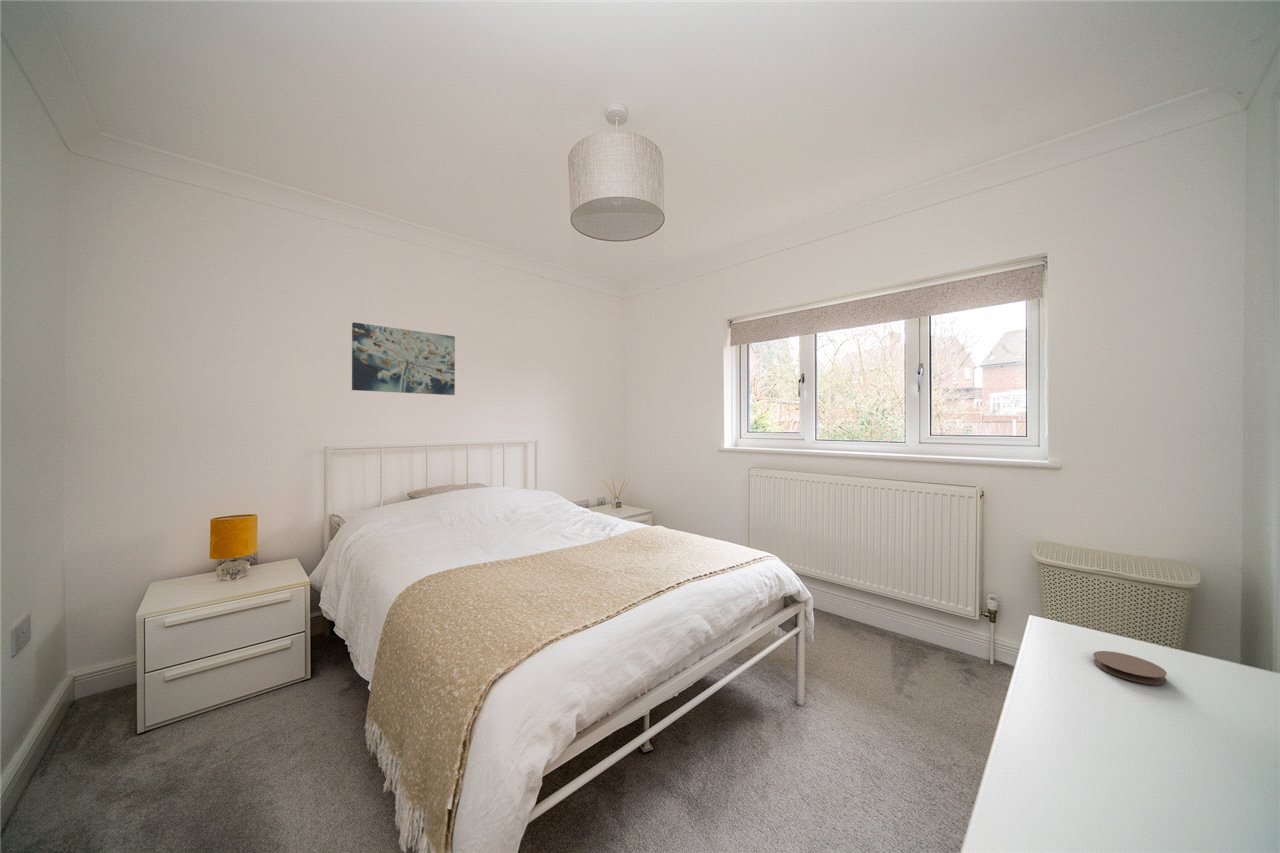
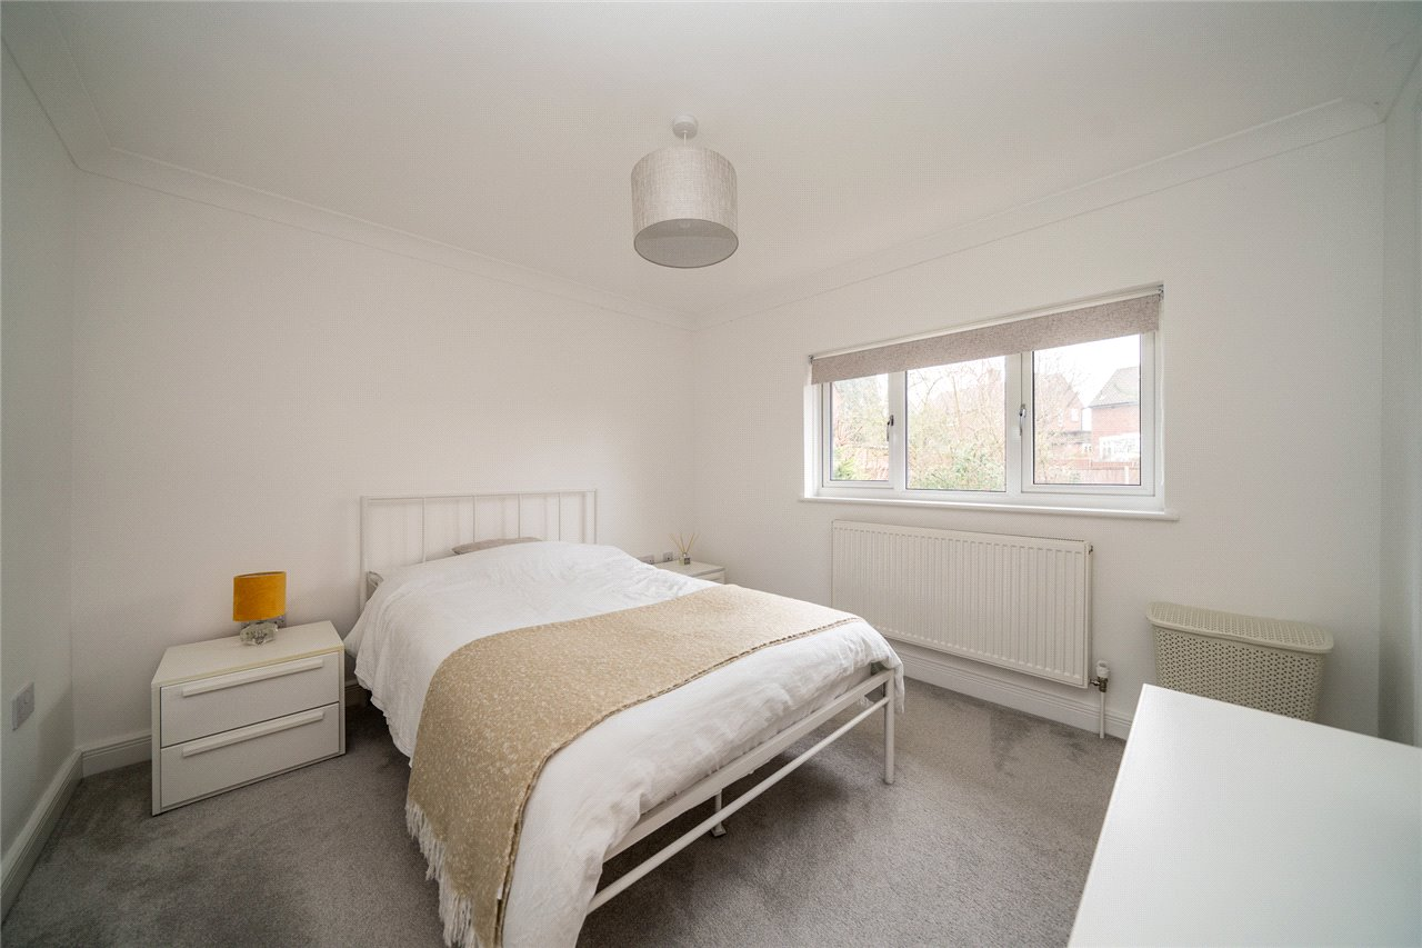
- wall art (406, 361)
- coaster (1128, 666)
